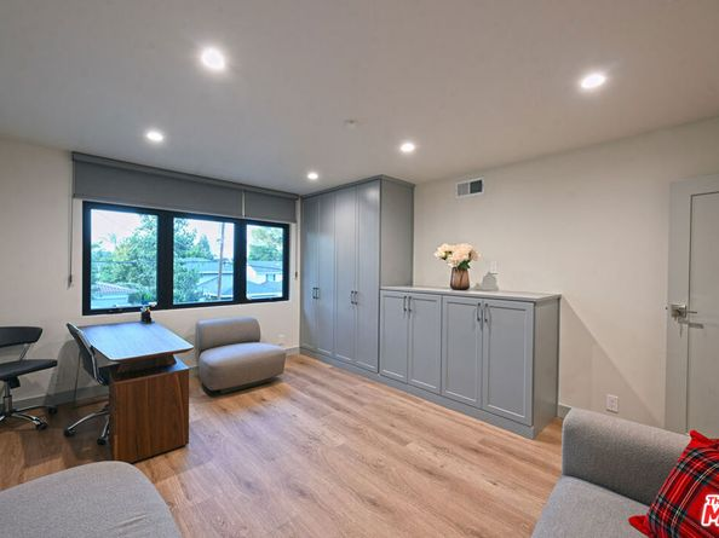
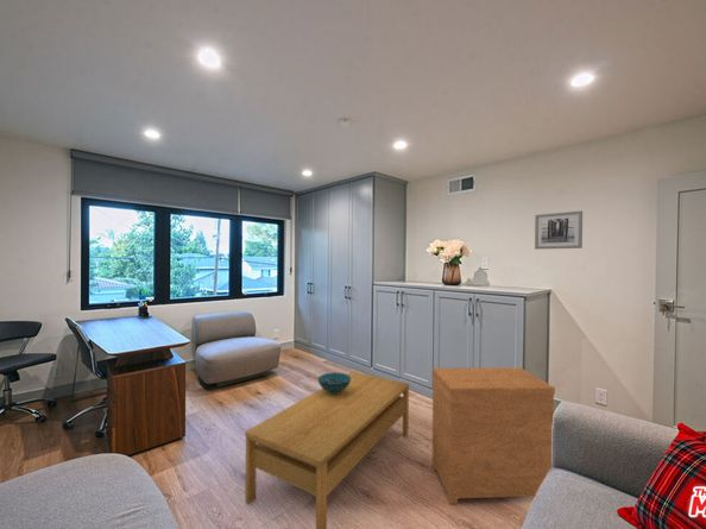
+ decorative bowl (334, 384)
+ wall art (557, 231)
+ nightstand (486, 427)
+ coffee table (340, 433)
